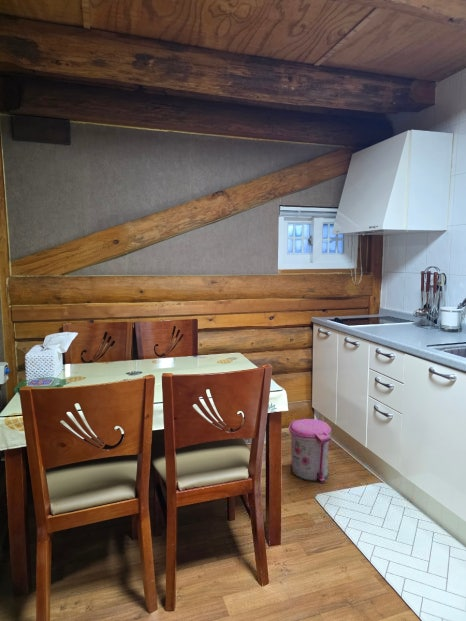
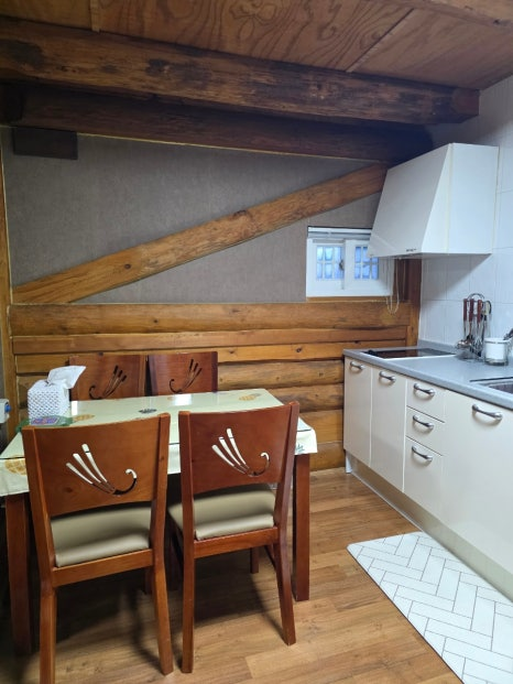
- trash can (310, 448)
